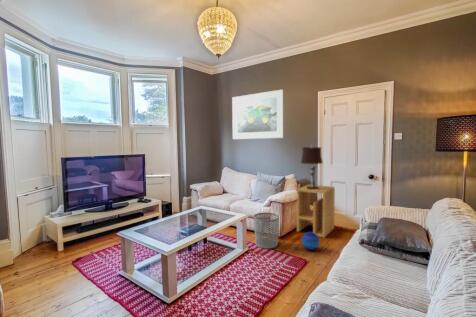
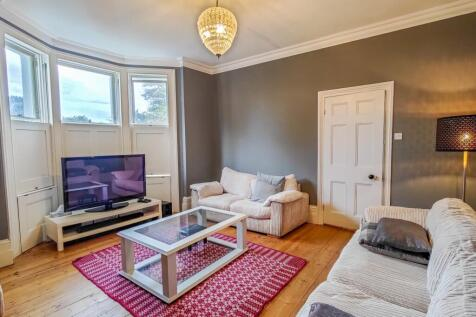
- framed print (256, 116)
- waste bin (266, 230)
- table lamp (311, 166)
- decorative ball (310, 240)
- side table (315, 209)
